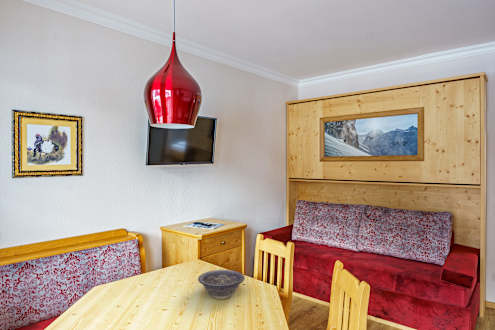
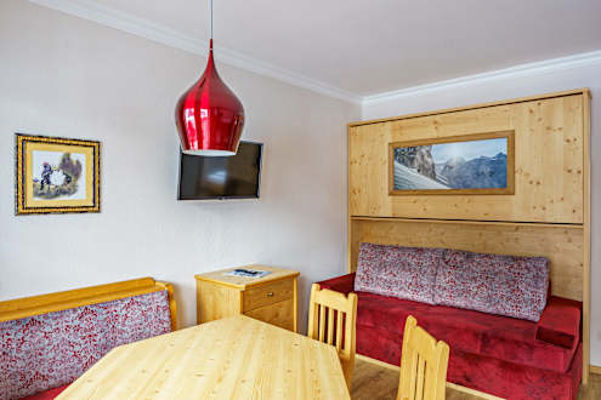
- decorative bowl (221, 286)
